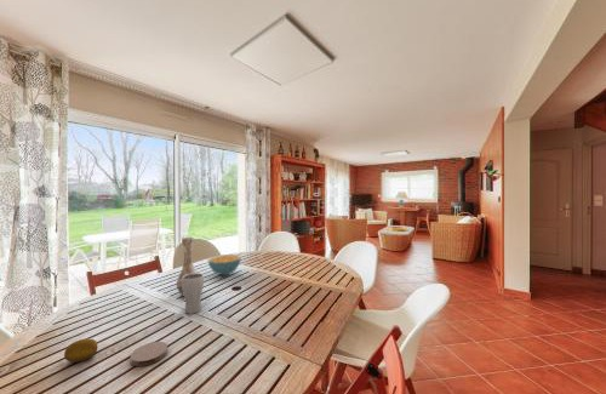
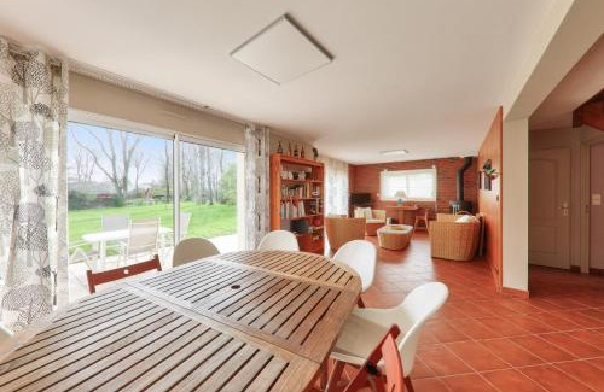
- cereal bowl (224, 265)
- vase (188, 265)
- fruit (81, 349)
- drinking glass (193, 293)
- coaster (149, 353)
